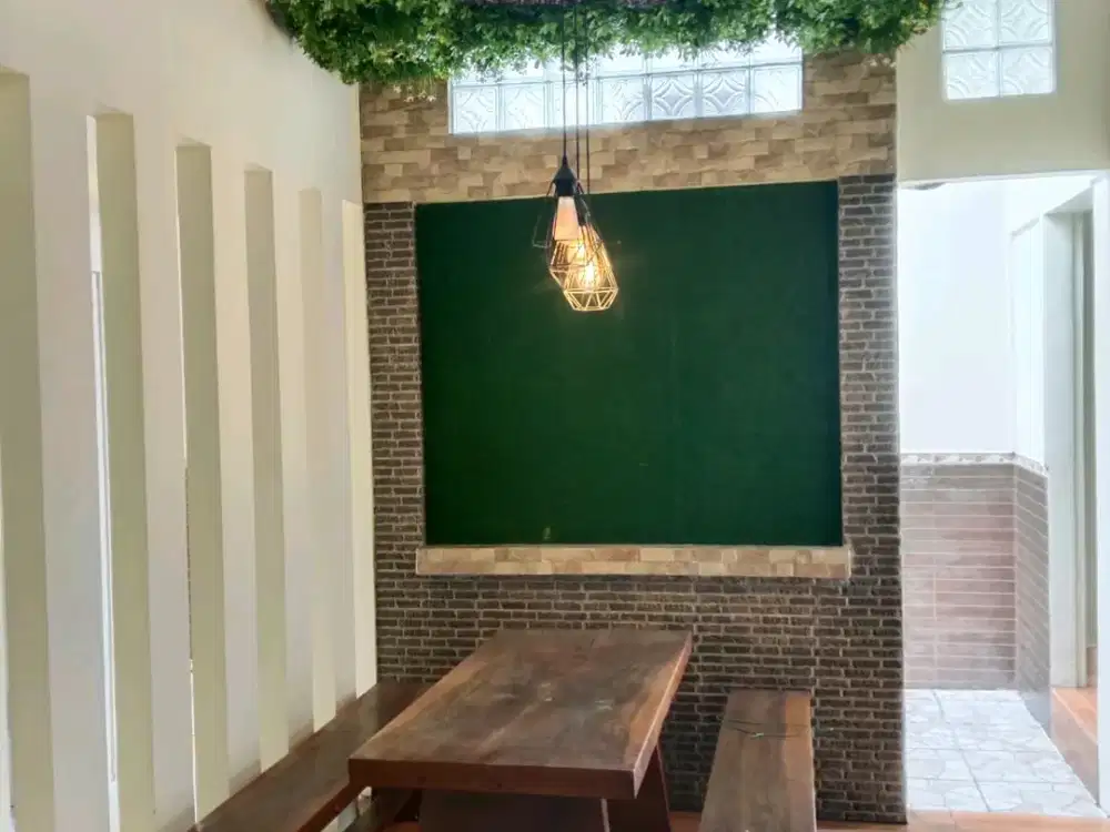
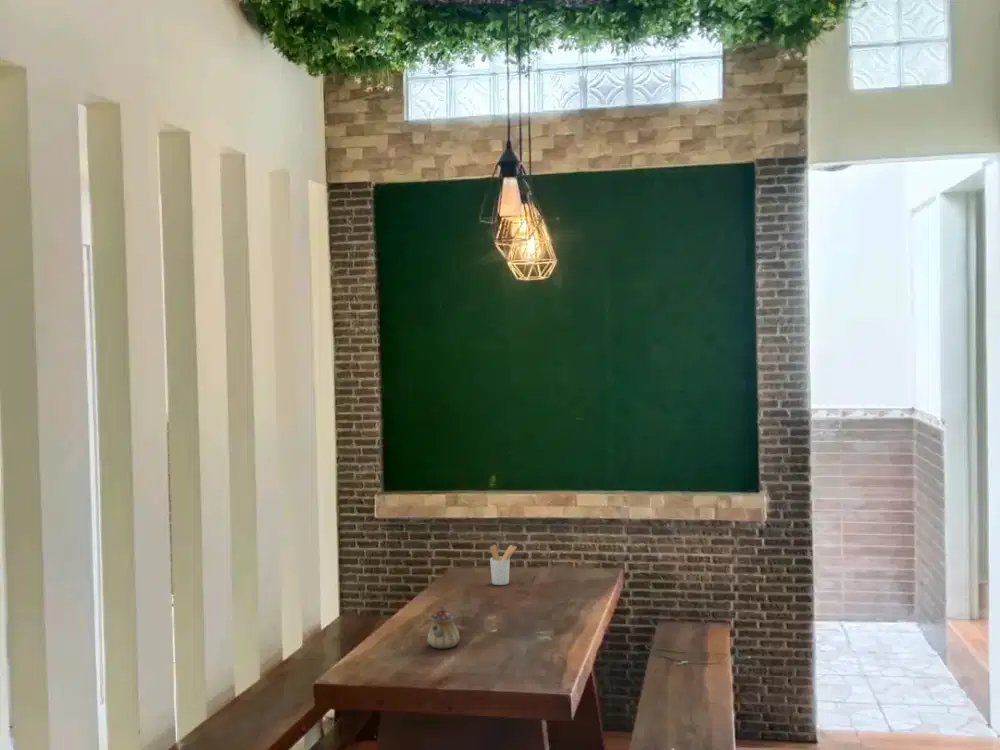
+ utensil holder (504, 563)
+ teapot (444, 624)
